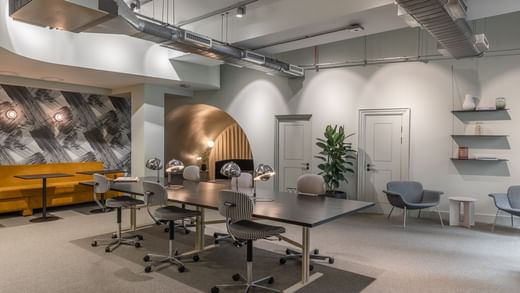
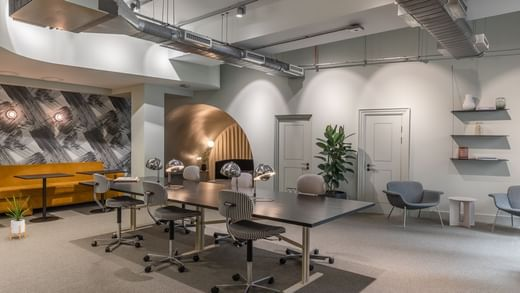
+ house plant (18, 215)
